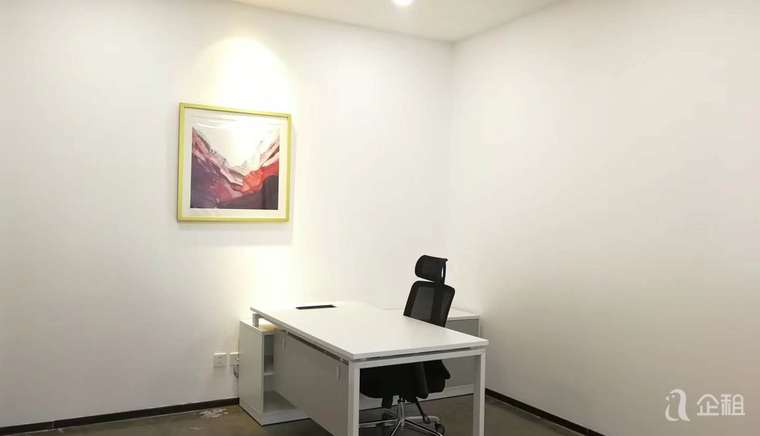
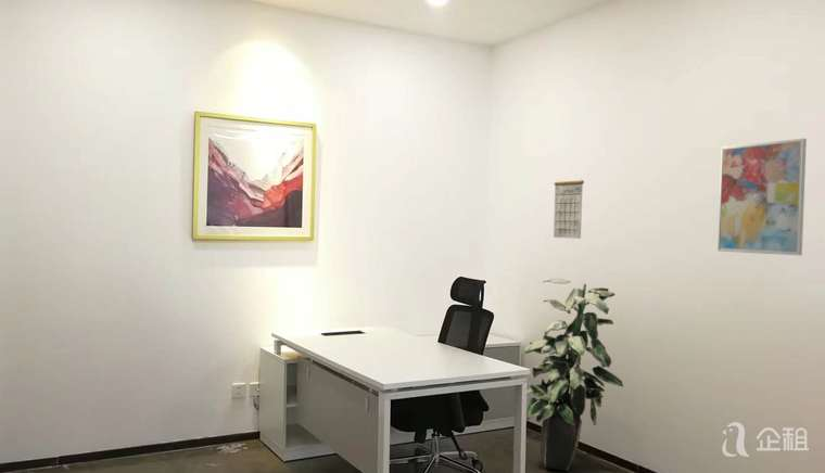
+ indoor plant (566, 372)
+ wall art (759, 197)
+ calendar (568, 203)
